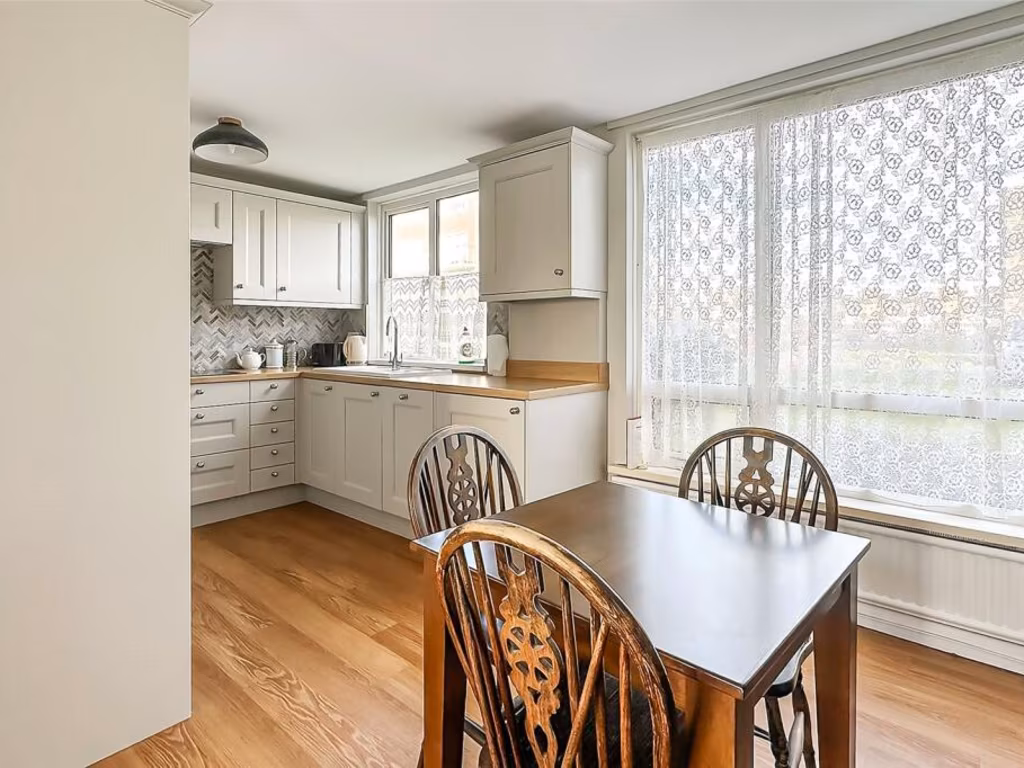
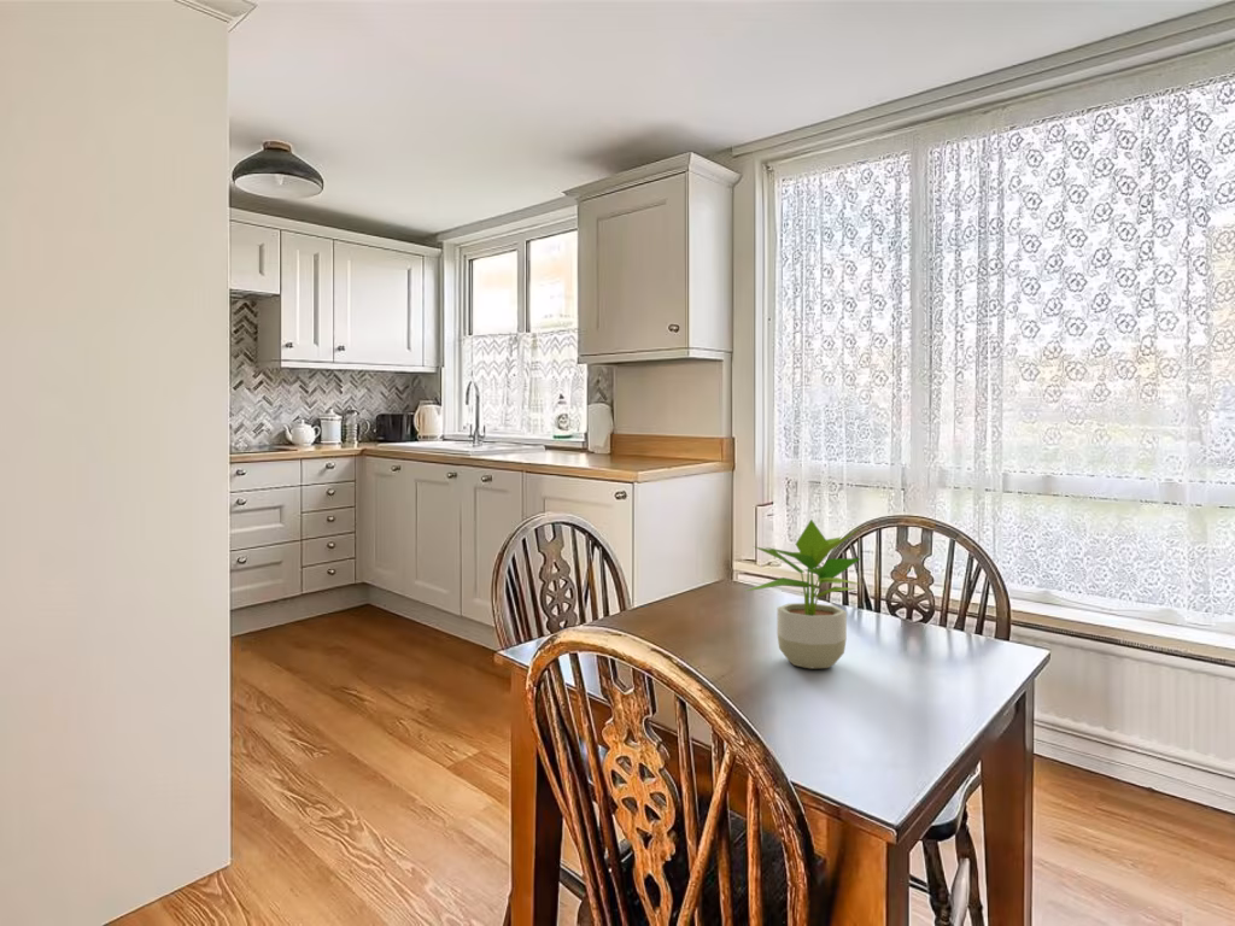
+ potted plant (803, 590)
